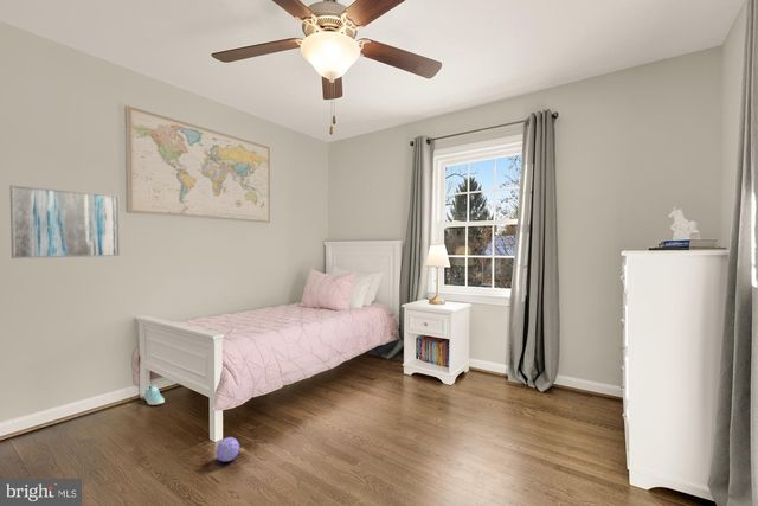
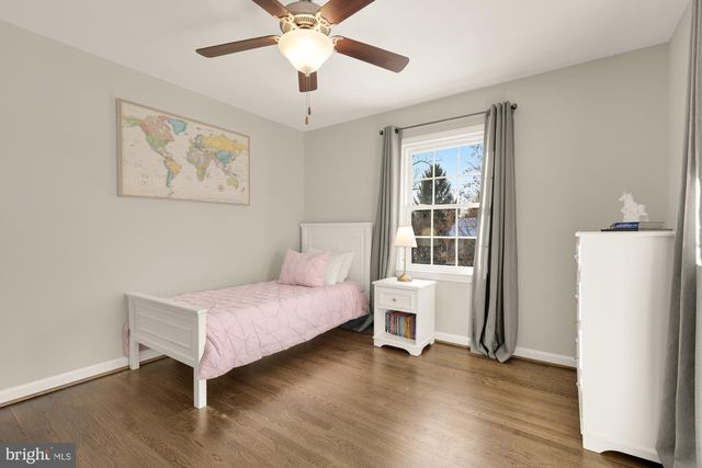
- wall art (69, 224)
- ball (227, 449)
- sneaker (153, 393)
